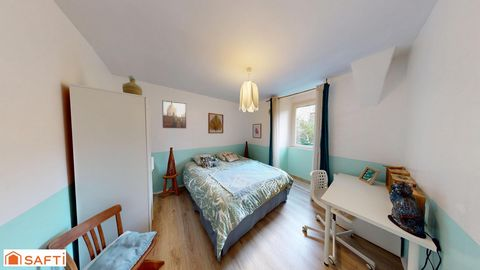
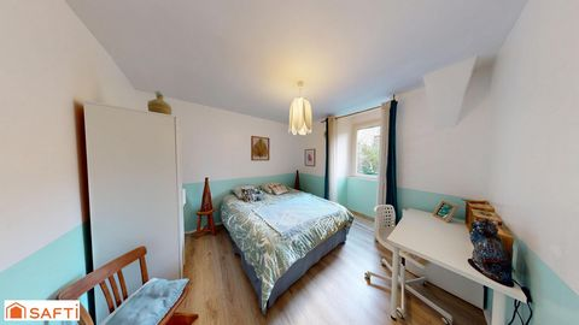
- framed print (174, 115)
